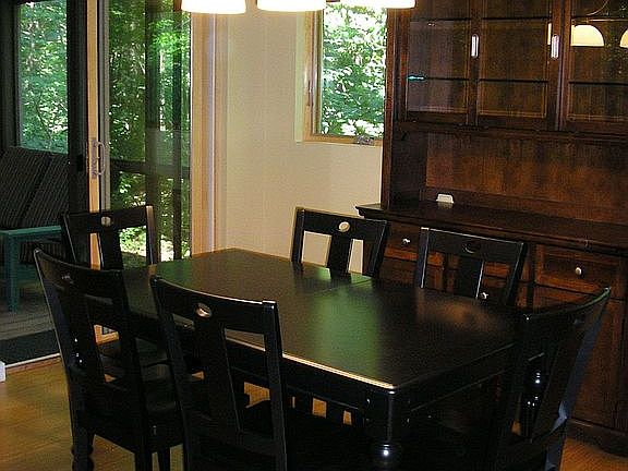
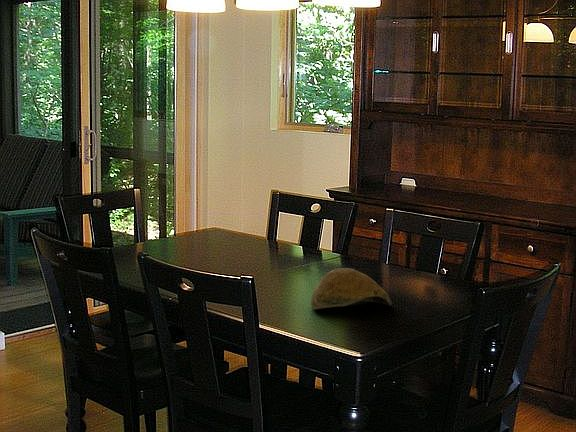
+ bowl (351, 288)
